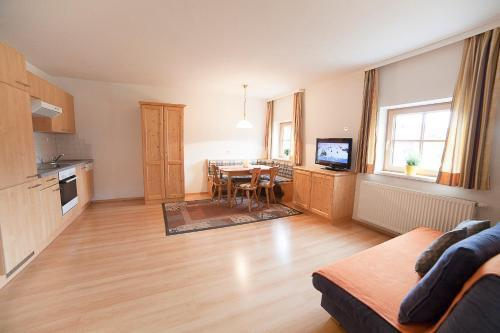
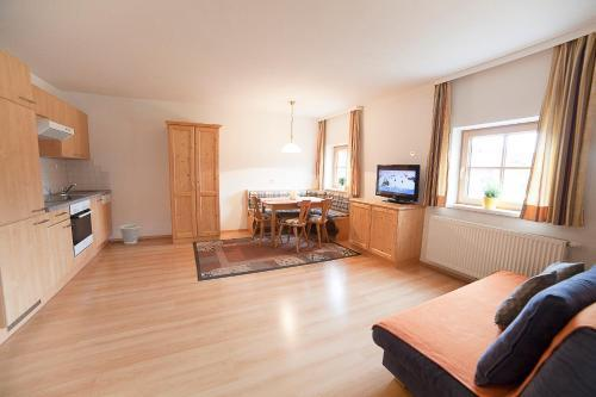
+ wastebasket (130, 234)
